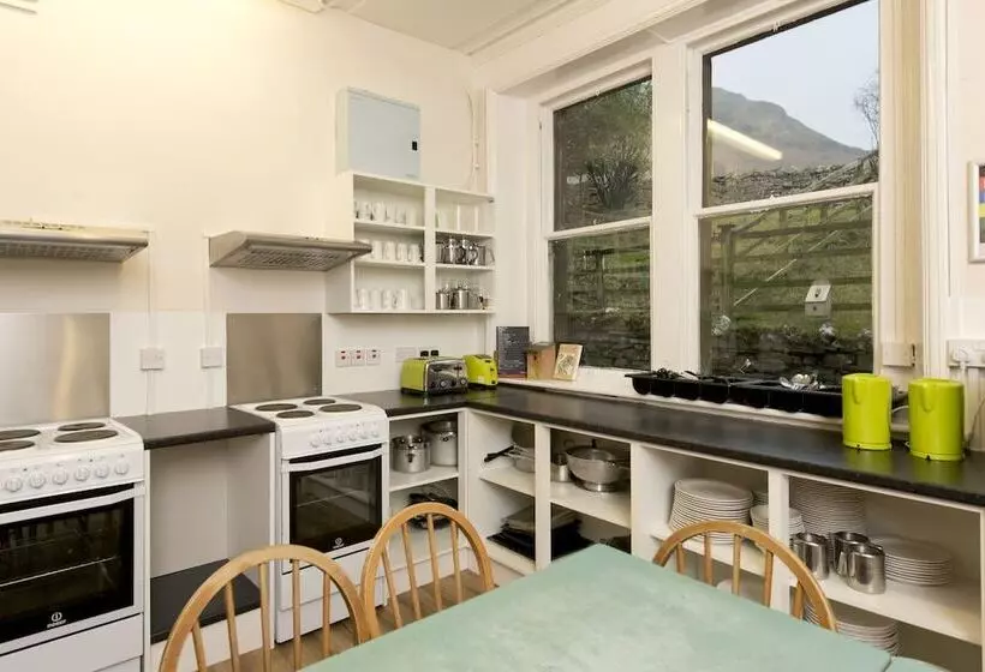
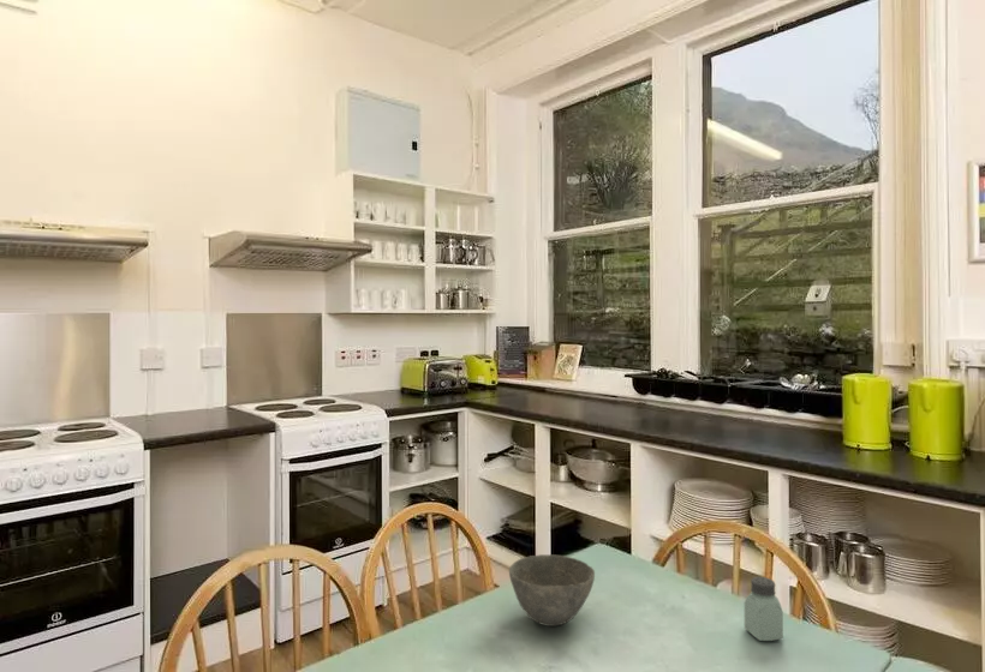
+ bowl (551, 594)
+ saltshaker (763, 607)
